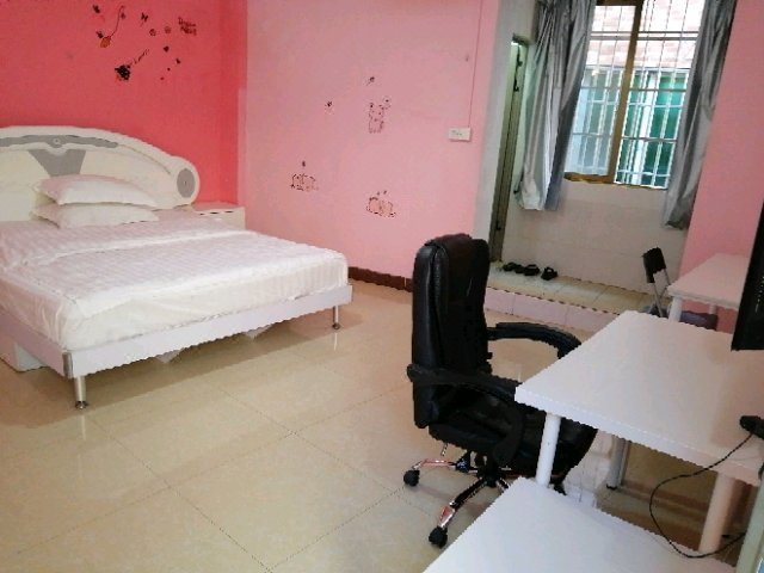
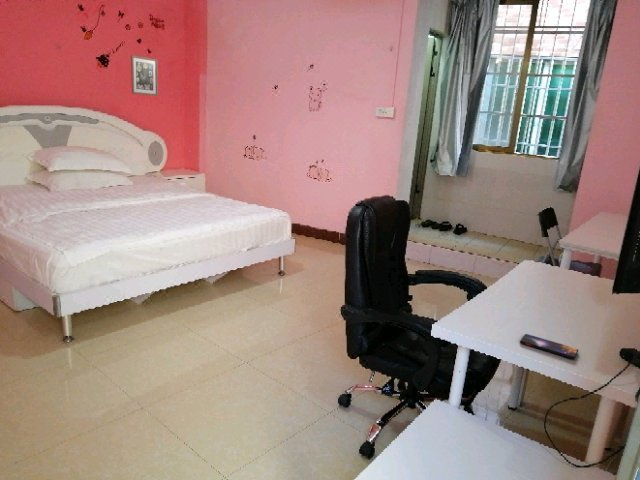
+ wall art (144, 76)
+ smartphone (548, 345)
